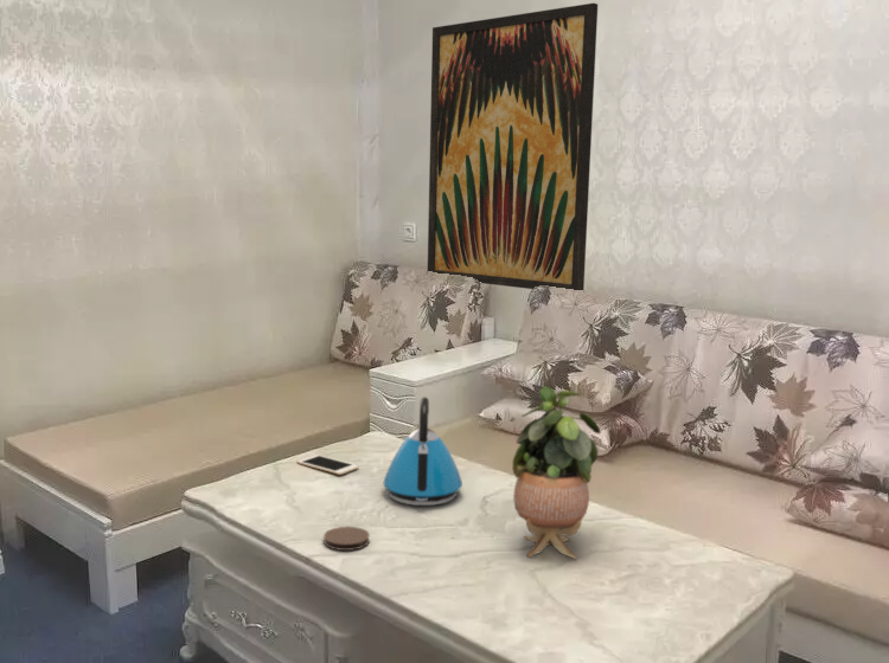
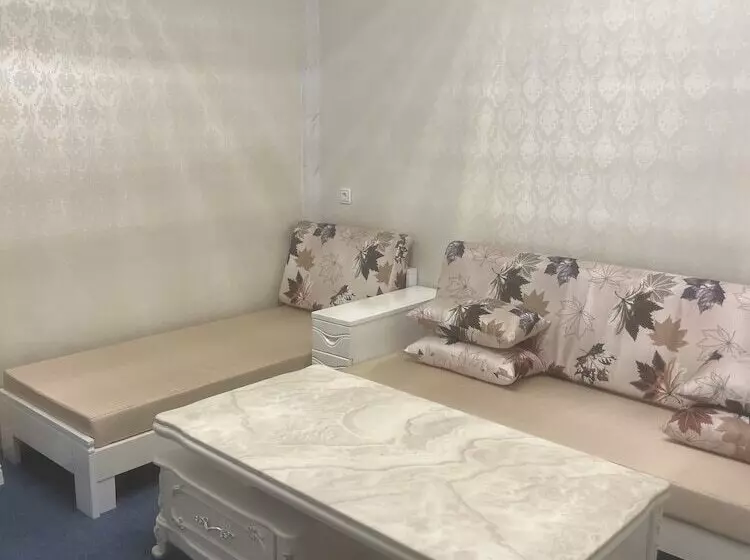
- potted plant (556, 468)
- cell phone (327, 464)
- coaster (346, 538)
- wall art (504, 154)
- kettle (423, 446)
